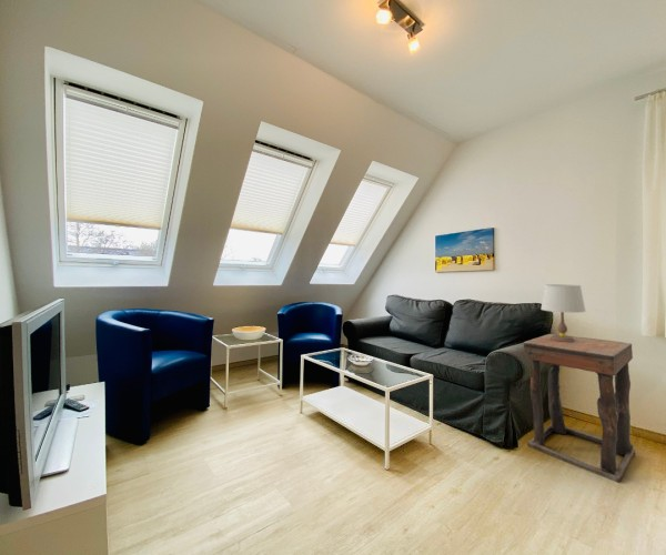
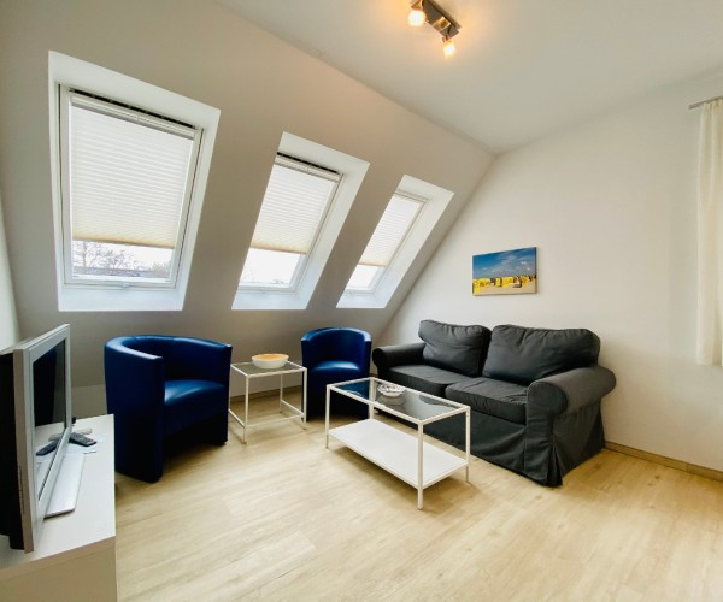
- table lamp (562, 312)
- side table (559, 398)
